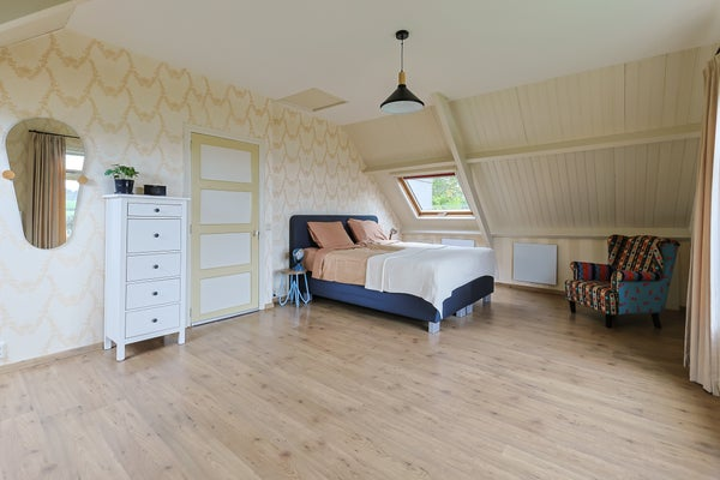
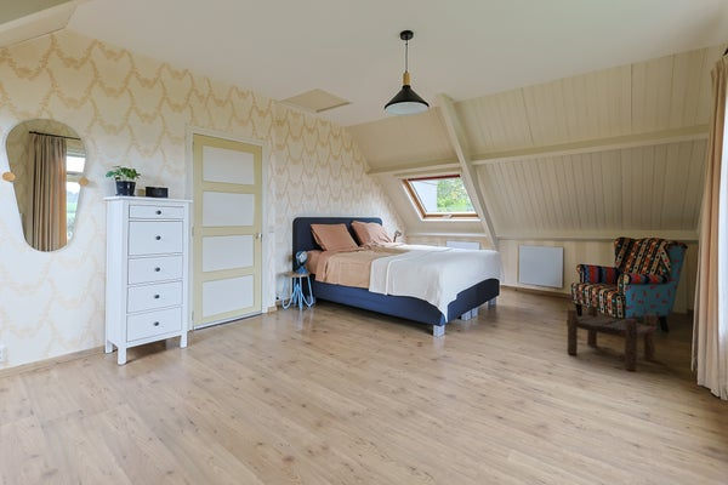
+ stool (610, 333)
